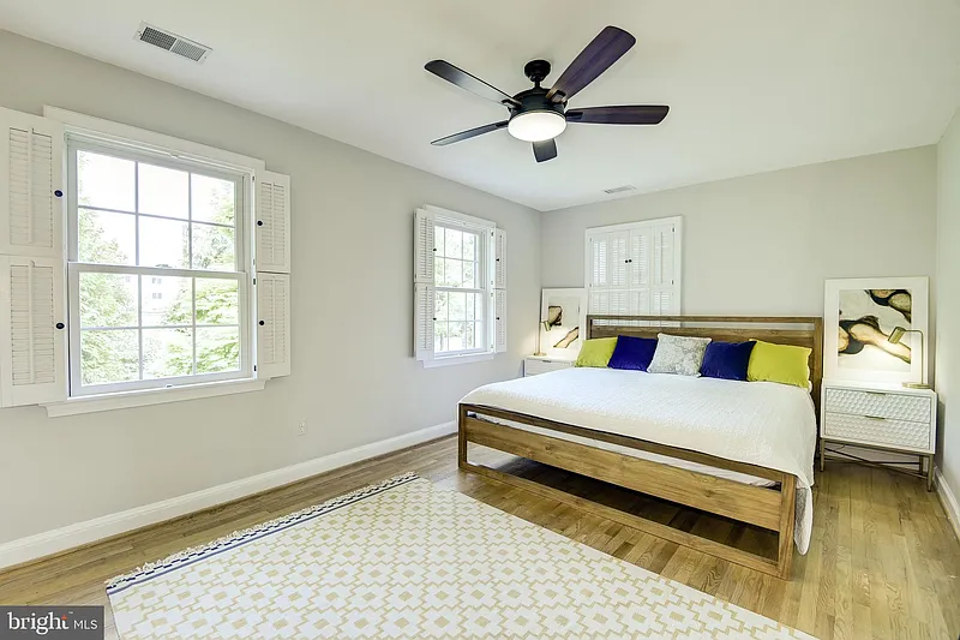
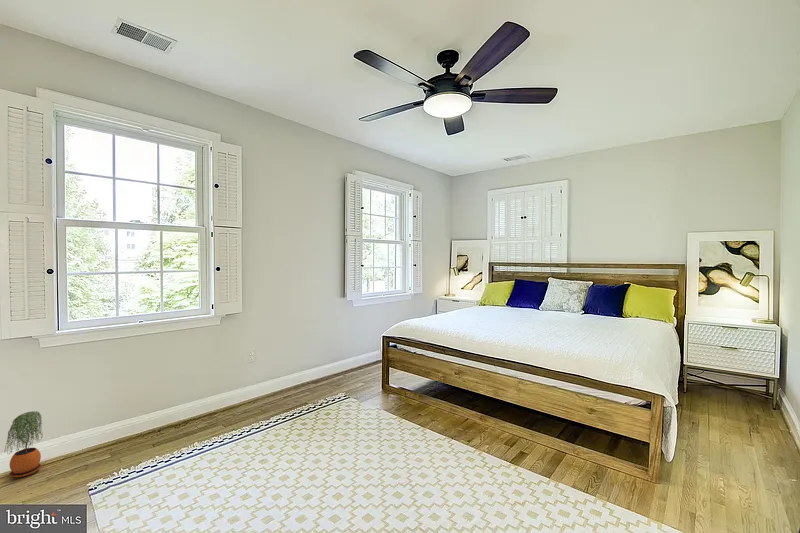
+ potted plant (24, 443)
